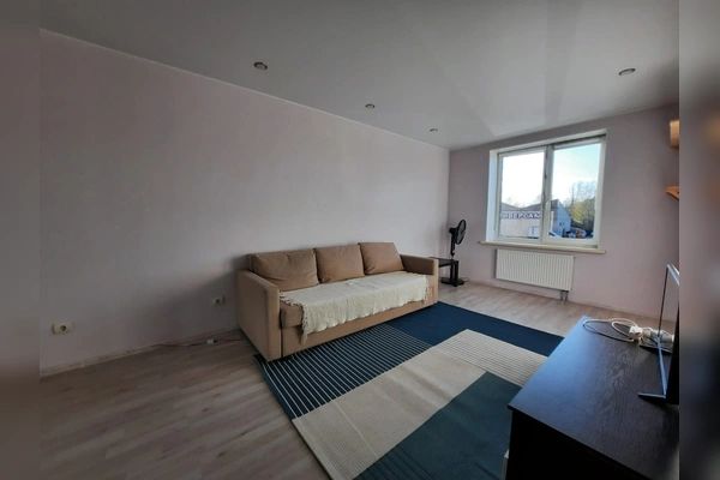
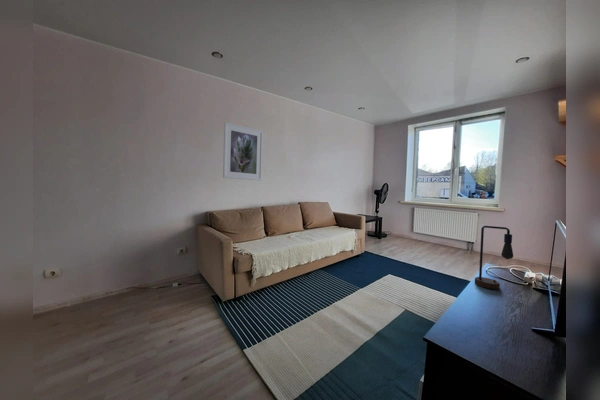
+ table lamp (501, 254)
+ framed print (244, 153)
